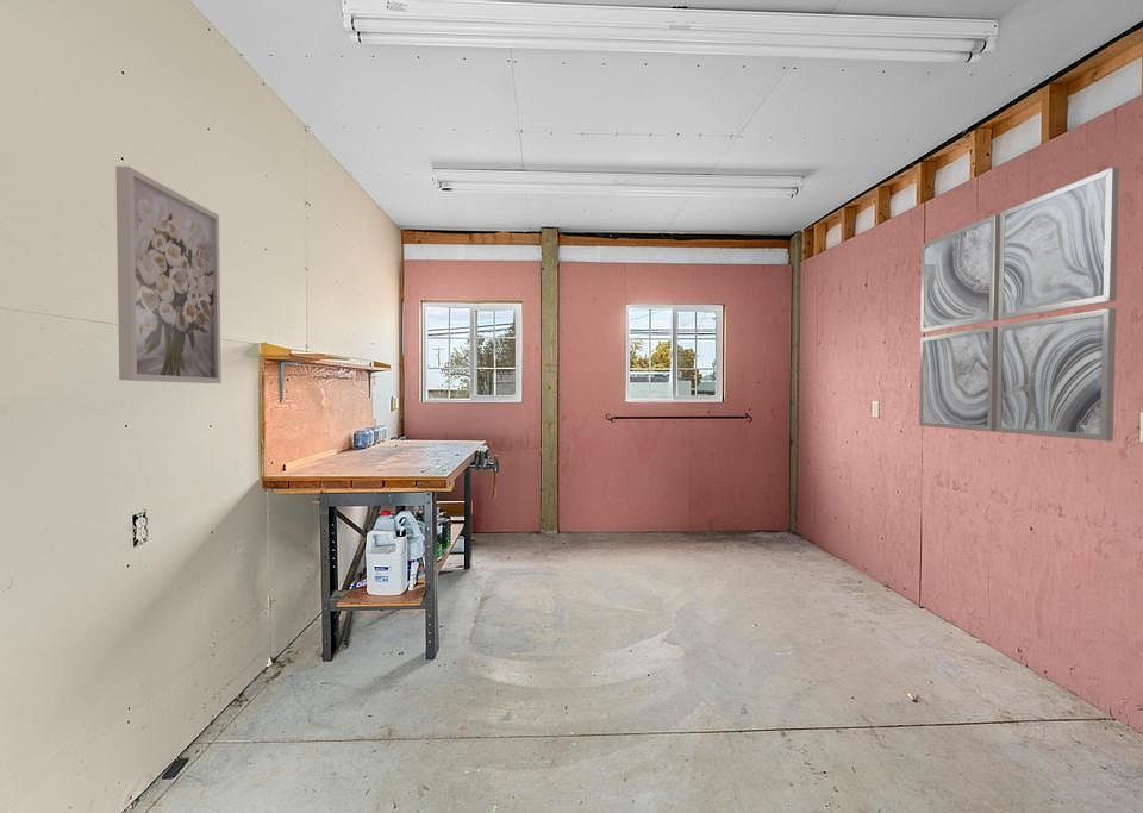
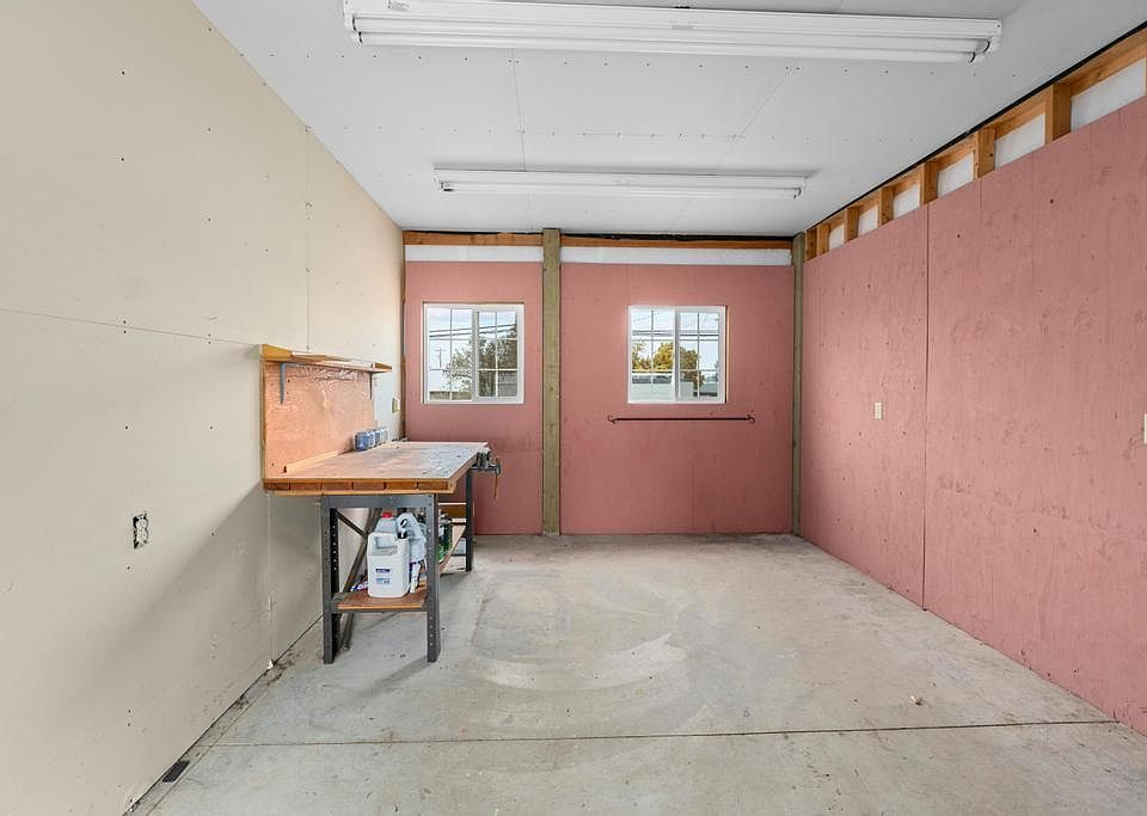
- wall art (997, 320)
- wall art (174, 288)
